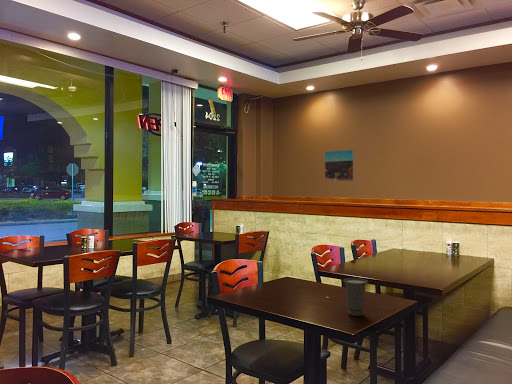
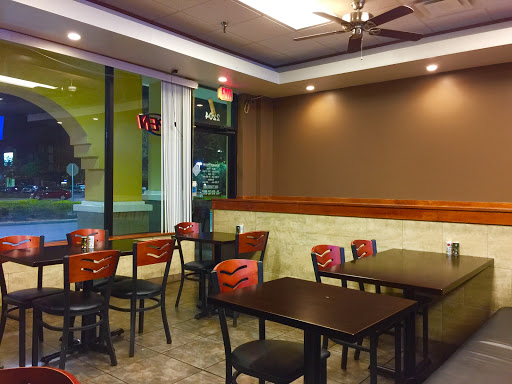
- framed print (339, 166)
- cup (355, 297)
